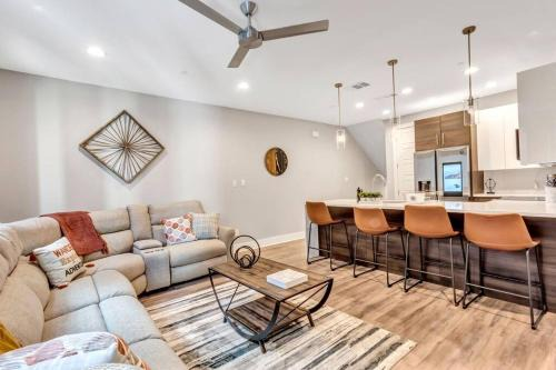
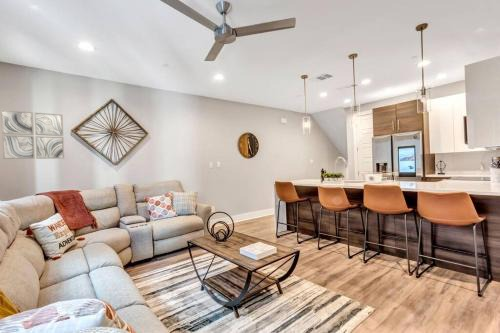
+ wall art (35, 136)
